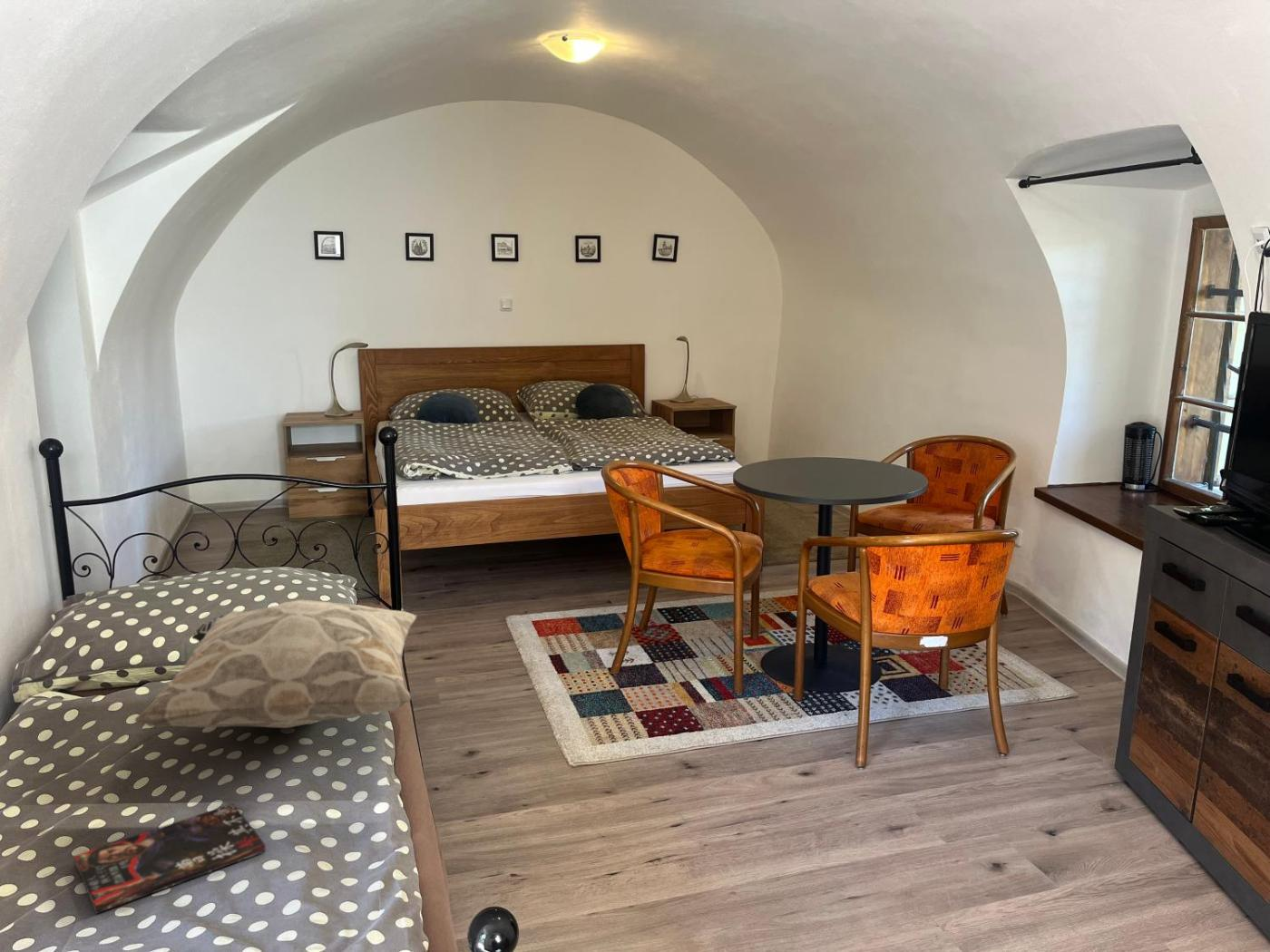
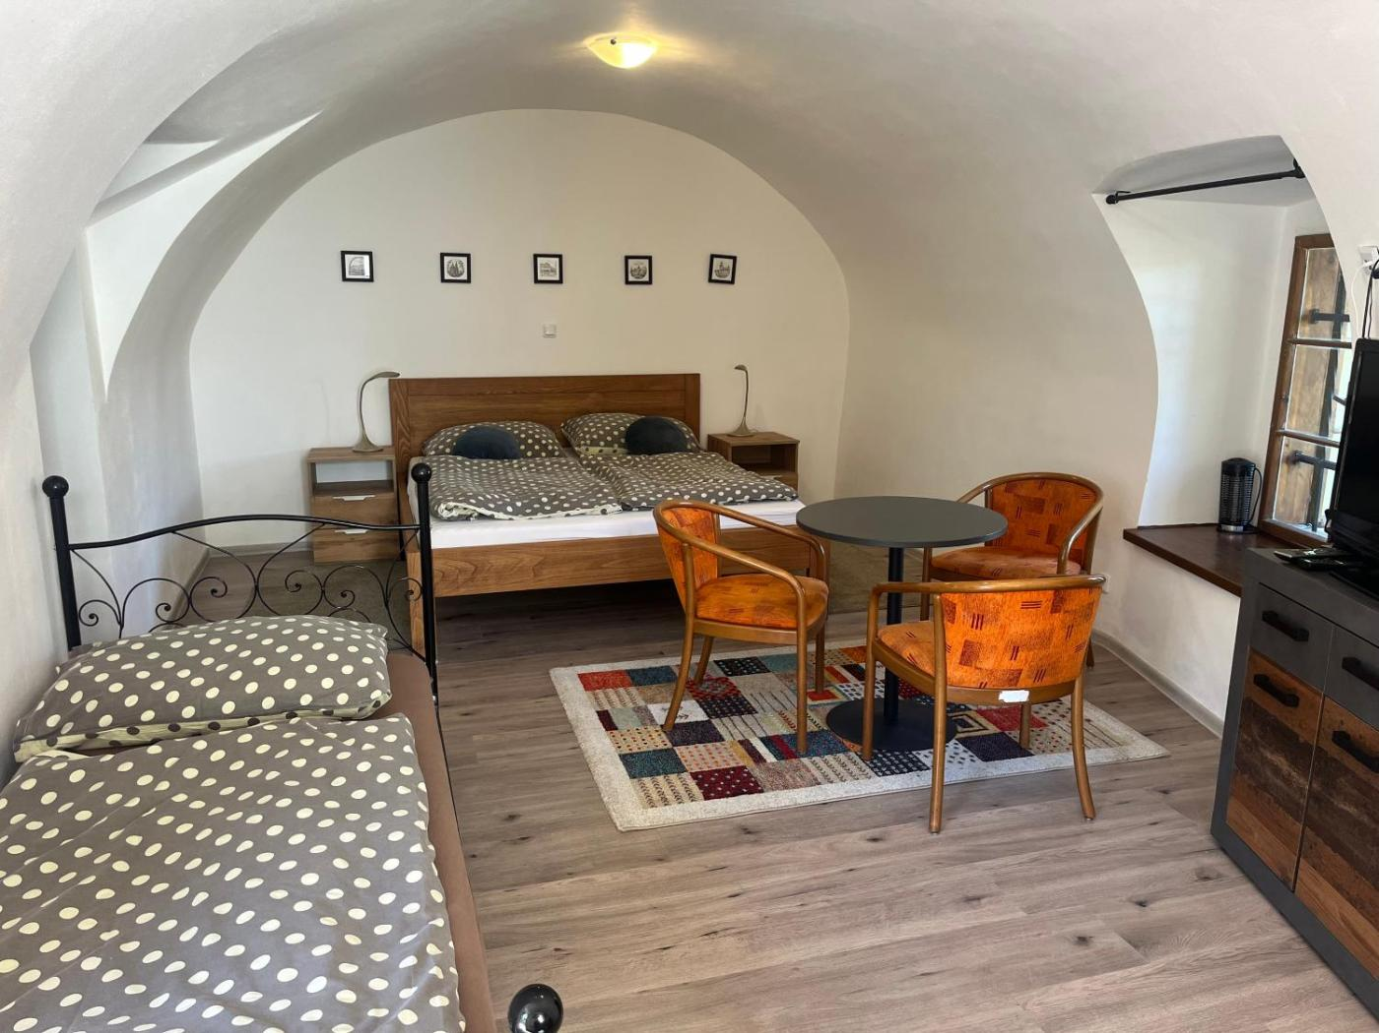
- book (171, 853)
- decorative pillow (295, 660)
